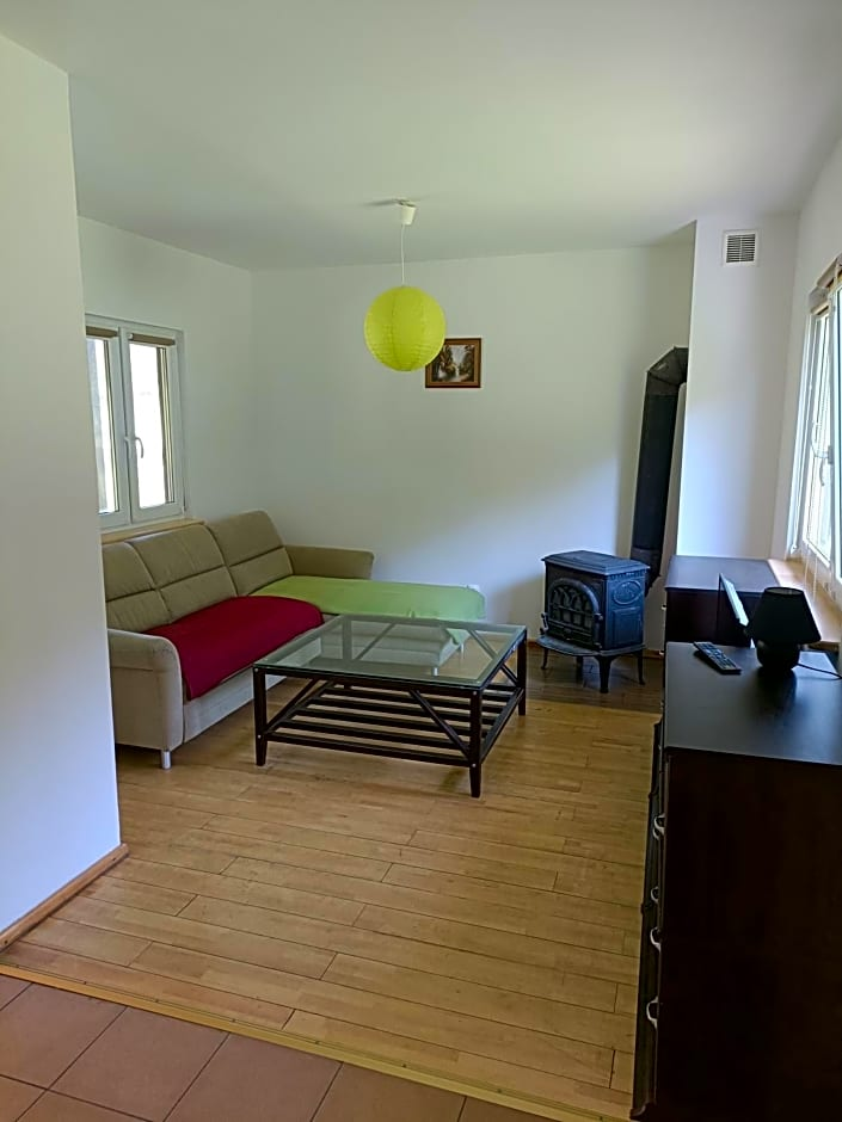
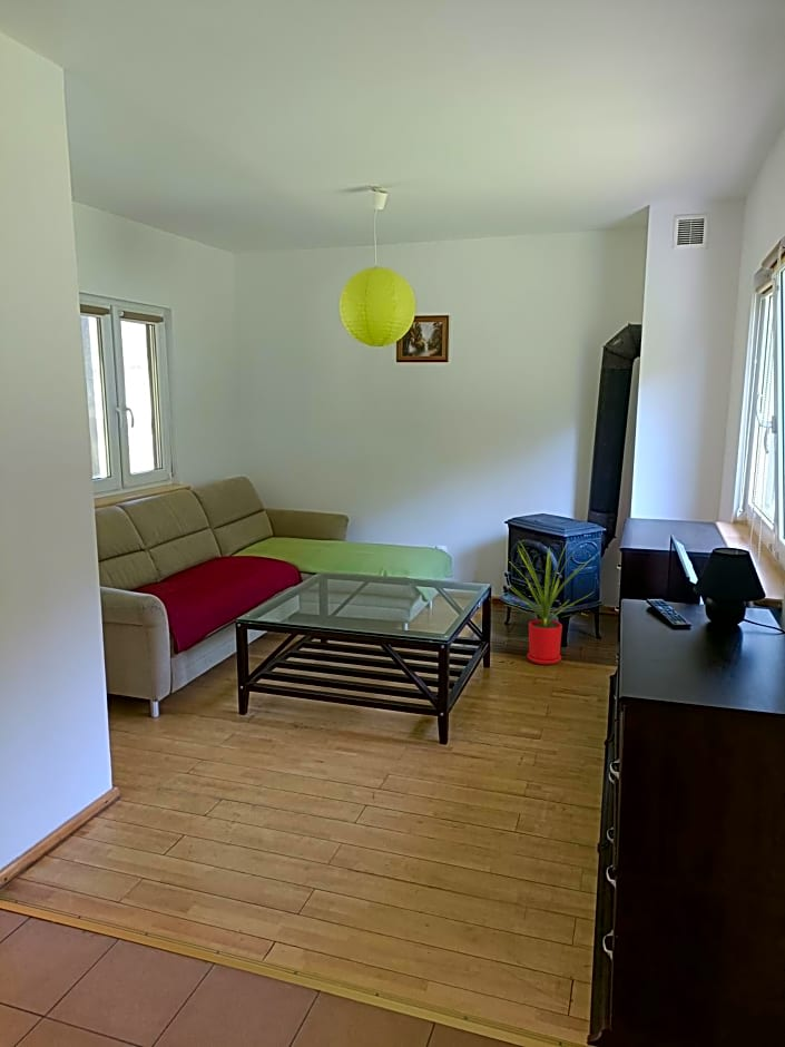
+ house plant (546, 601)
